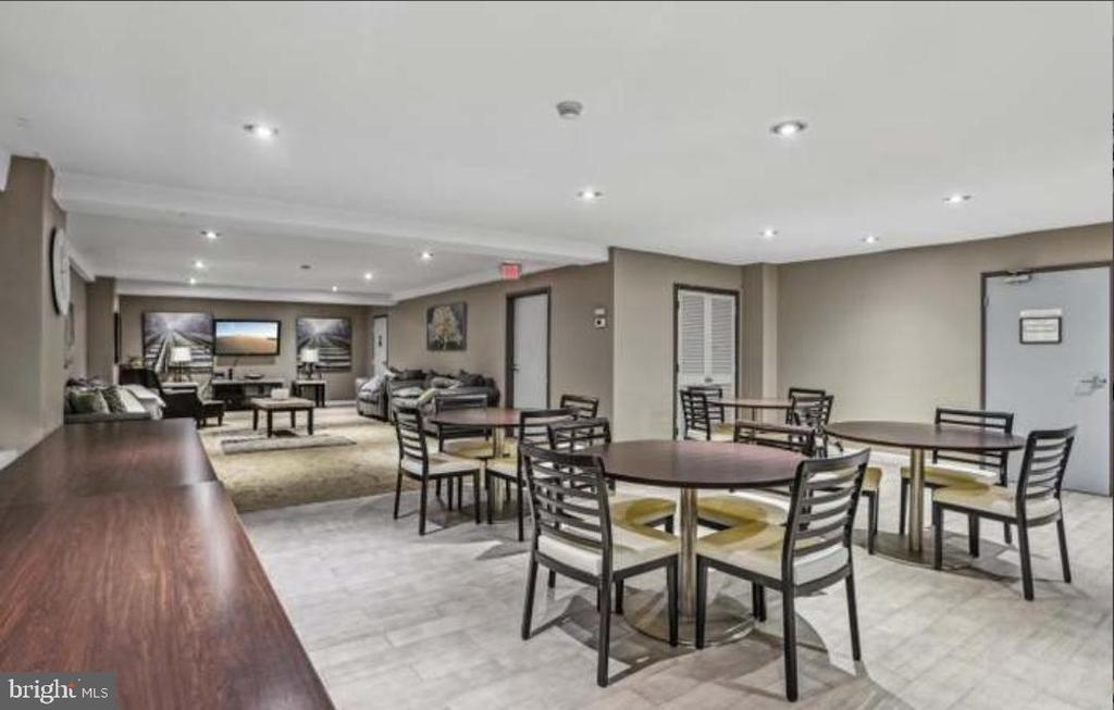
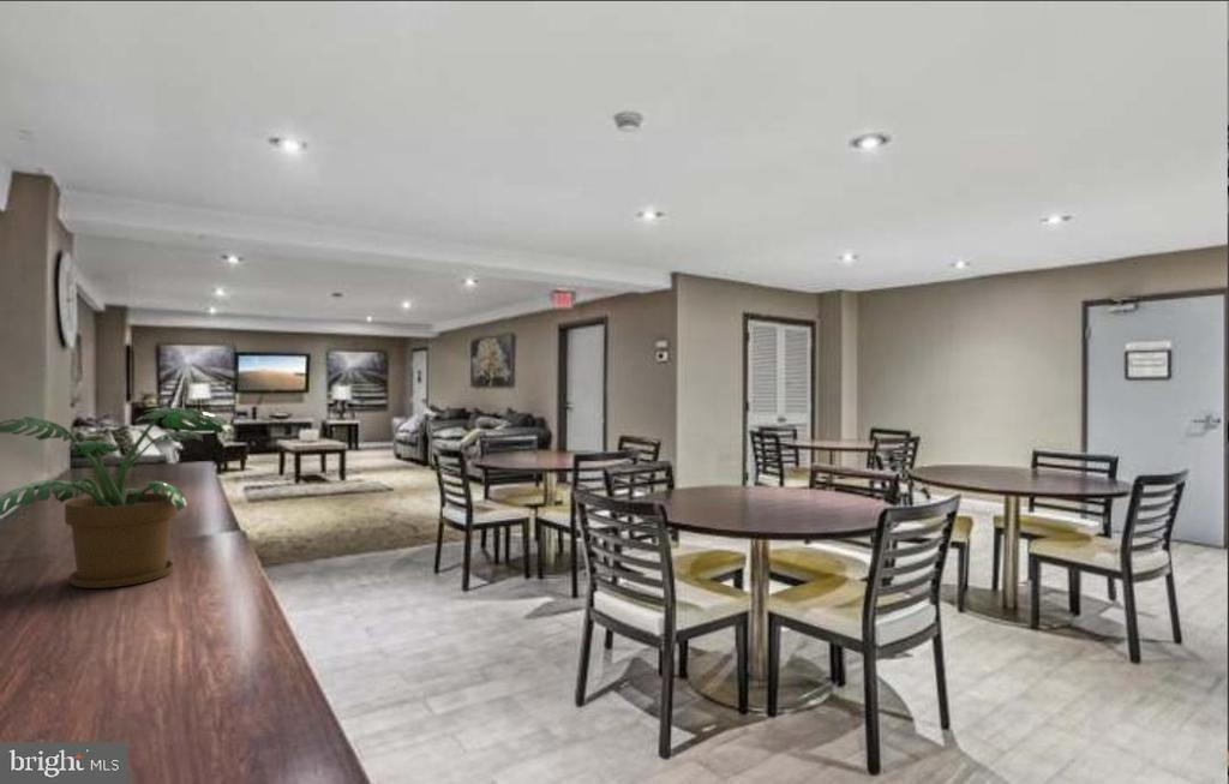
+ potted plant (113, 495)
